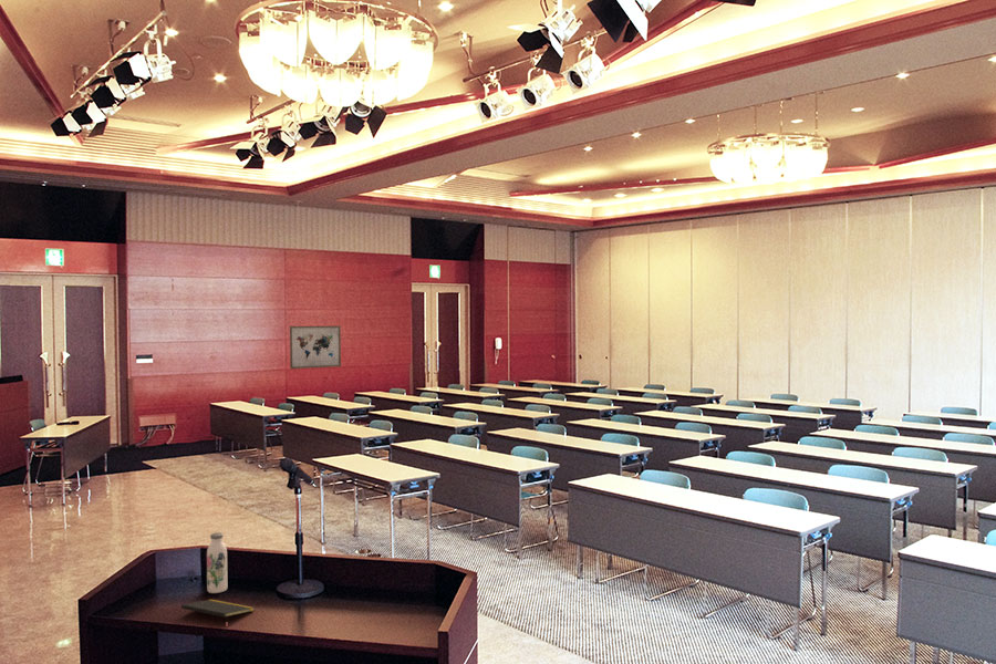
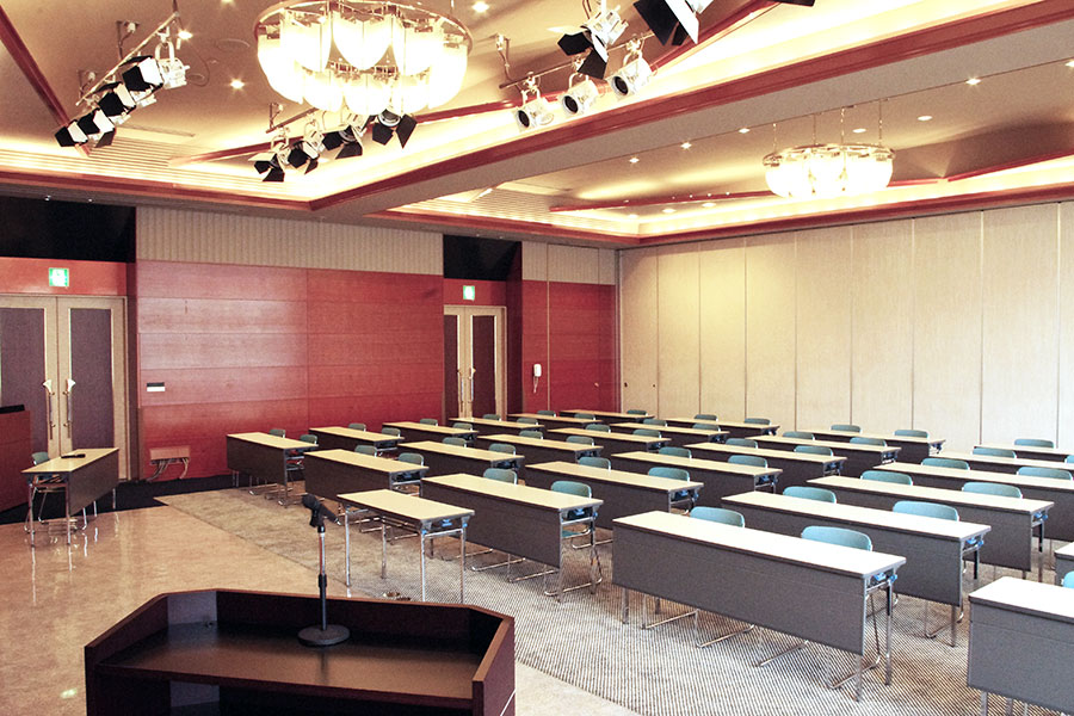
- notepad (218, 608)
- water bottle (217, 561)
- wall art (315, 346)
